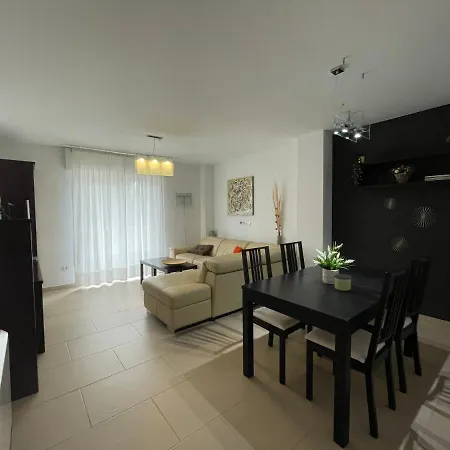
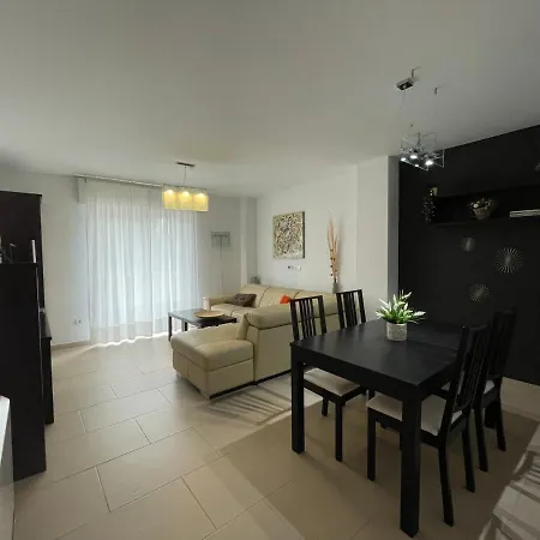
- candle (342, 282)
